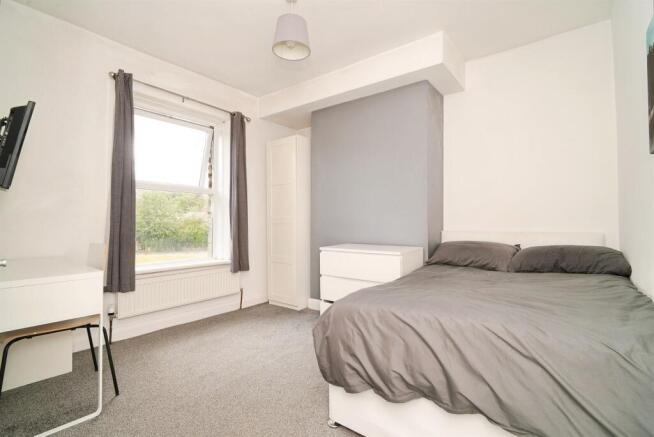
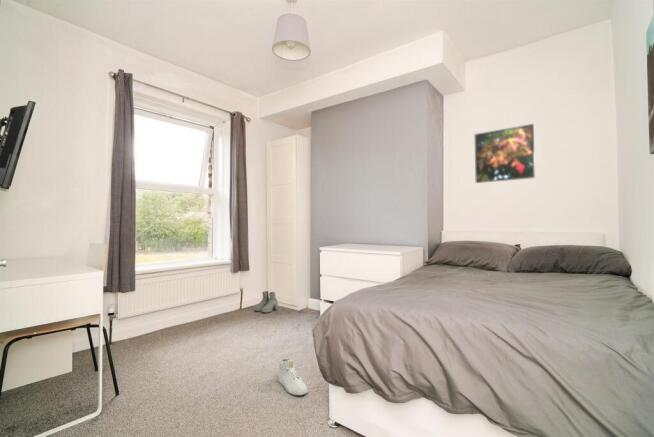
+ boots (266, 301)
+ sneaker (291, 374)
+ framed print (503, 154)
